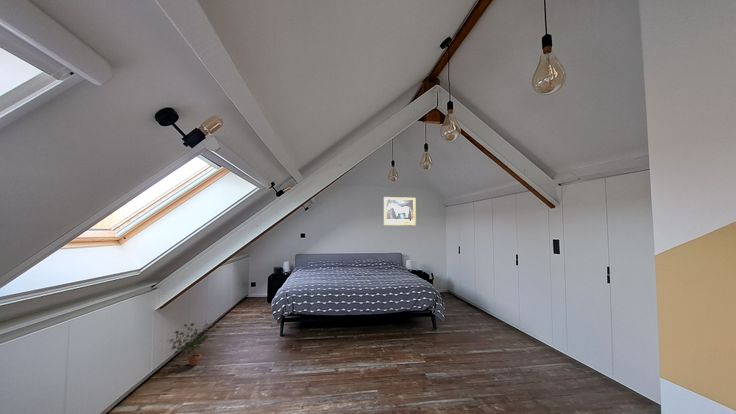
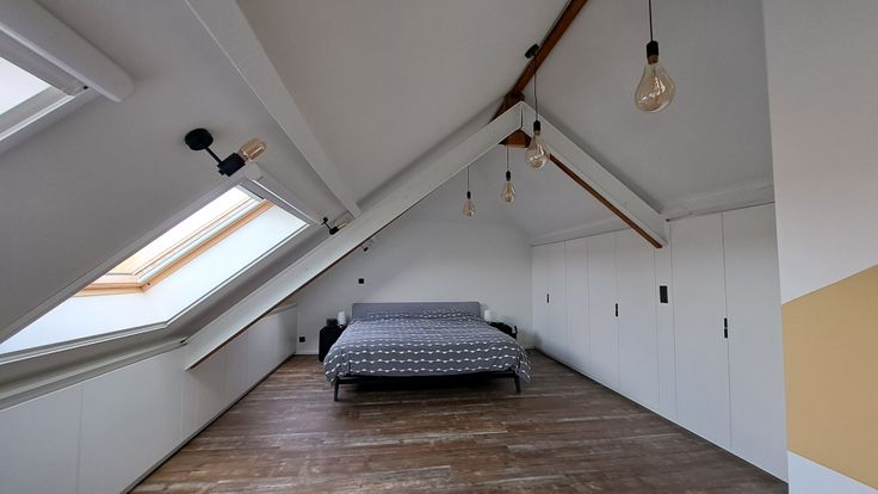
- wall art (399, 211)
- potted plant (194, 343)
